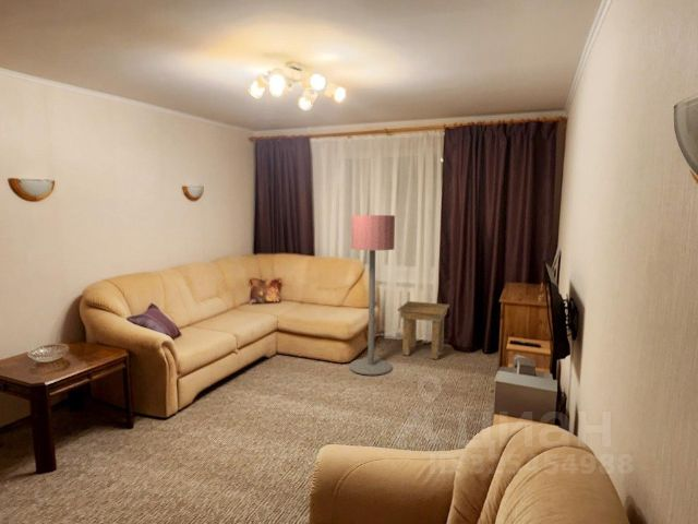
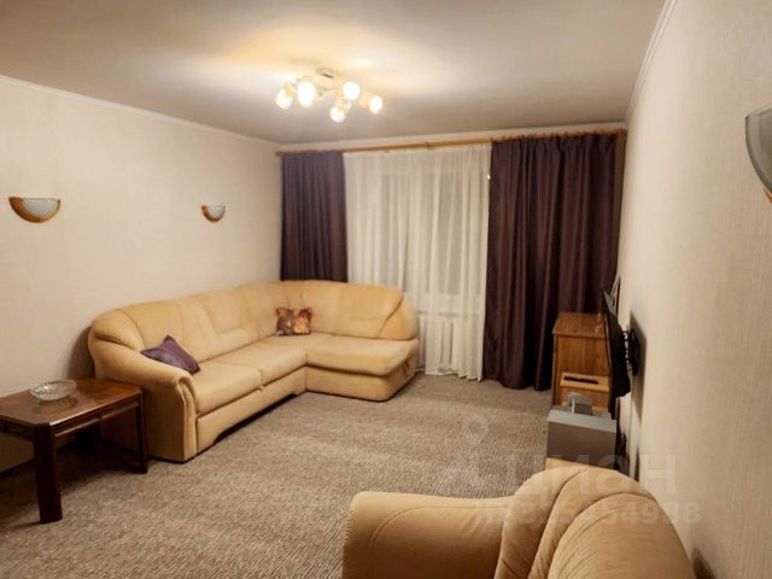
- floor lamp (372, 293)
- side table (416, 329)
